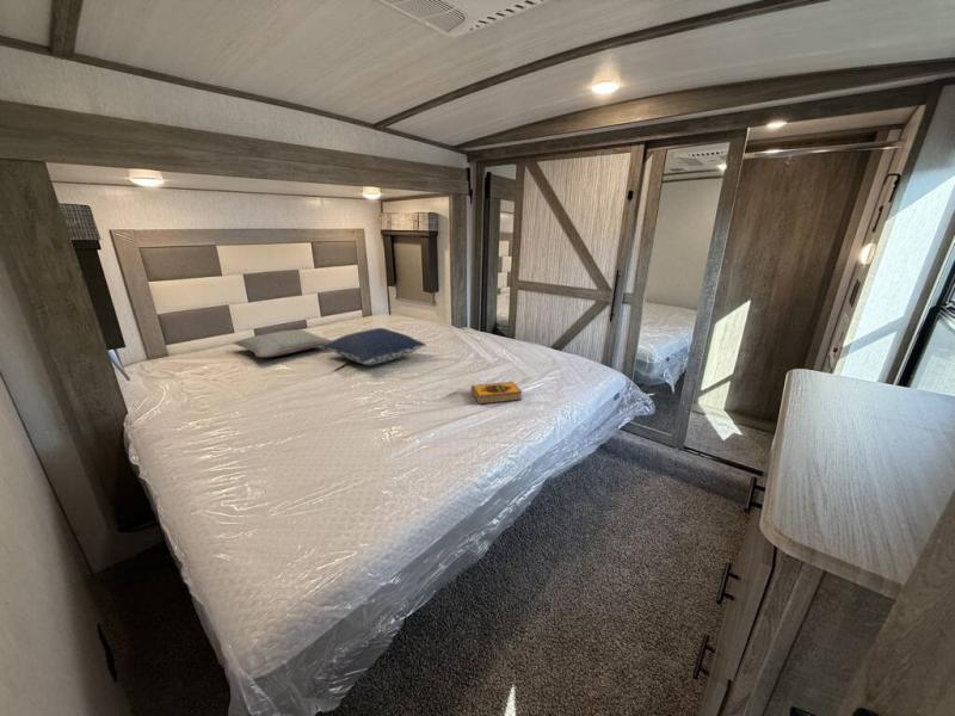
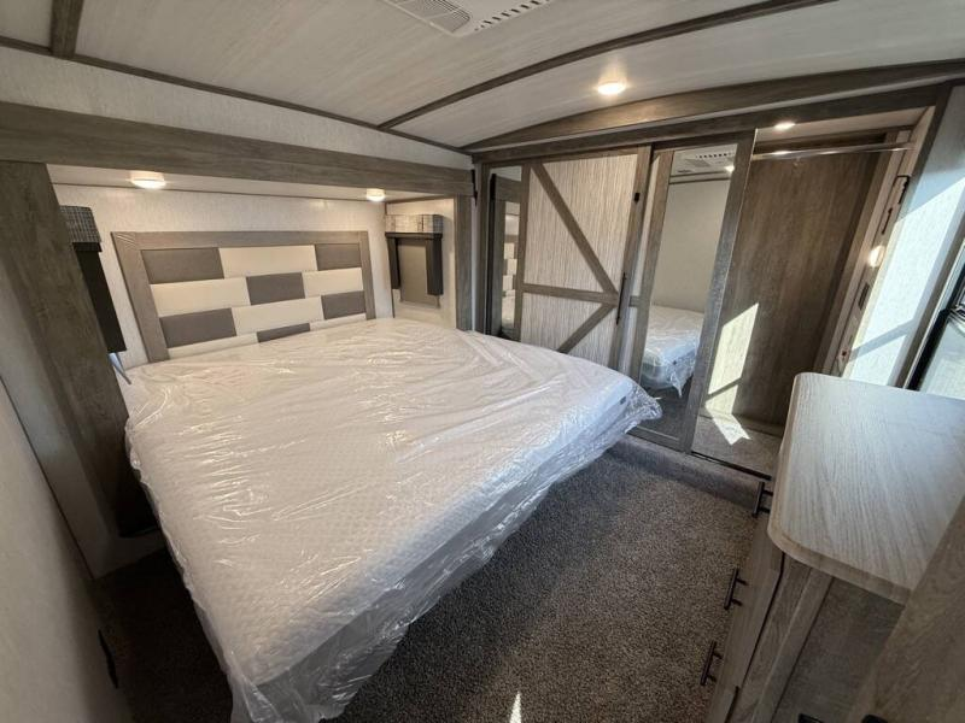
- pillow (374, 345)
- hardback book (495, 391)
- pillow (283, 341)
